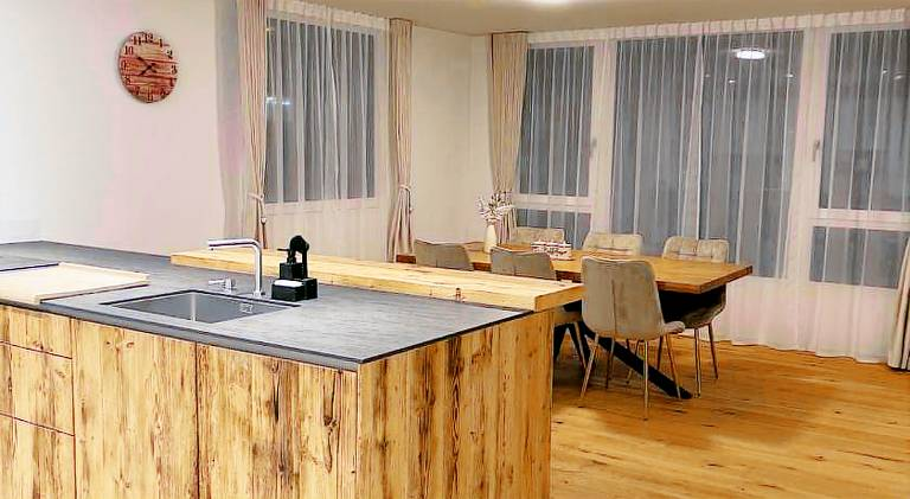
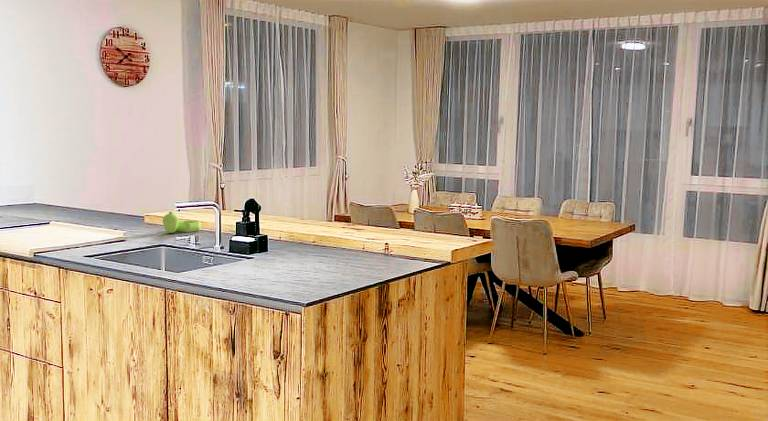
+ sugar bowl (179, 221)
